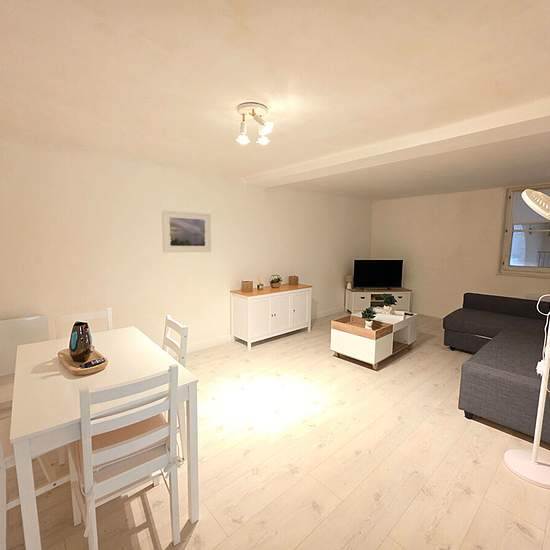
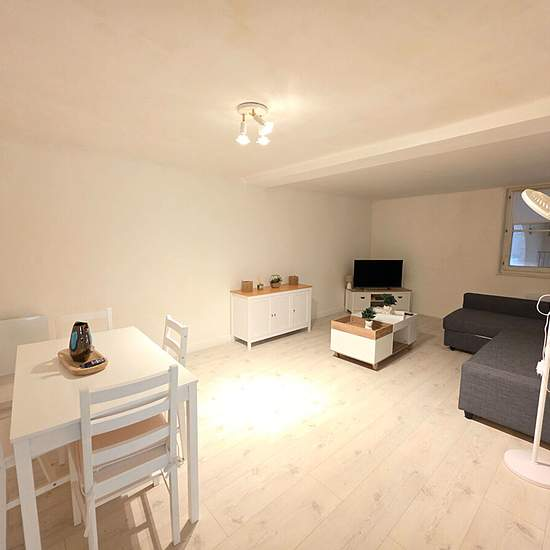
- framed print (187, 232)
